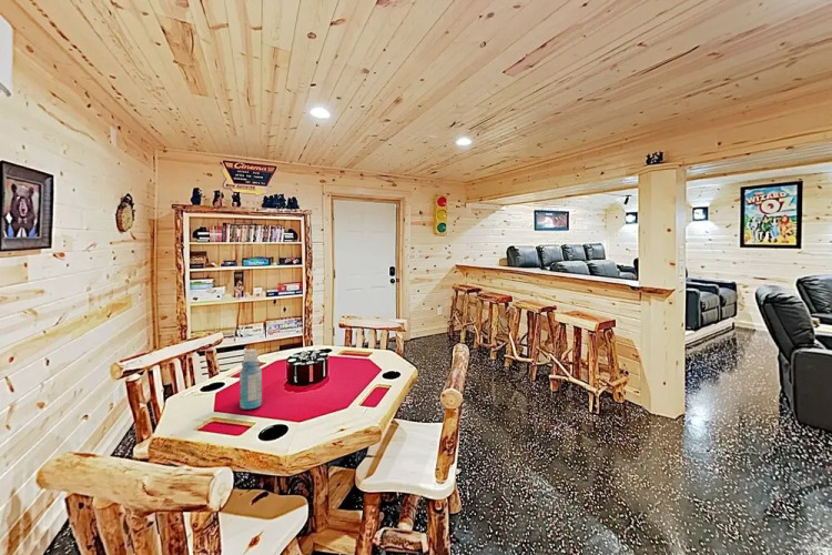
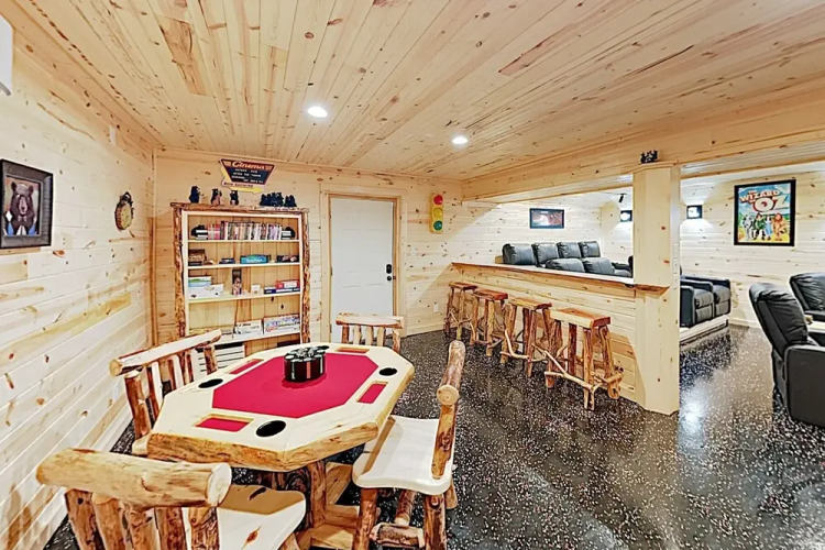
- bottle (250, 375)
